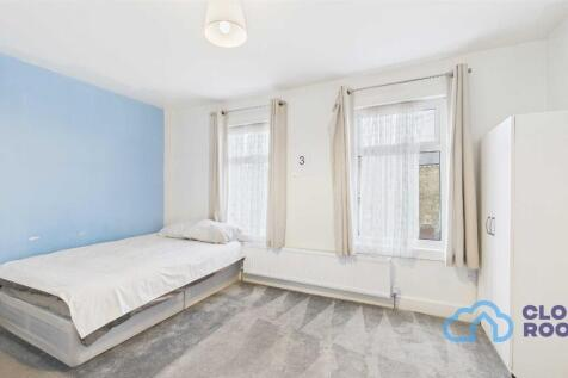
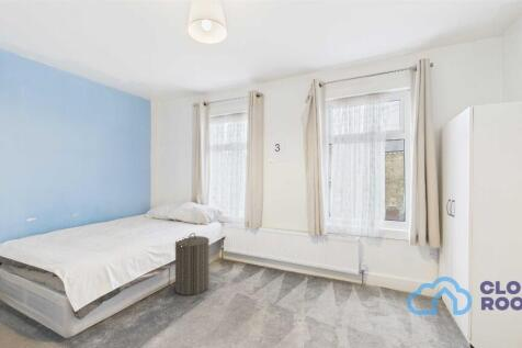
+ laundry hamper (192, 259)
